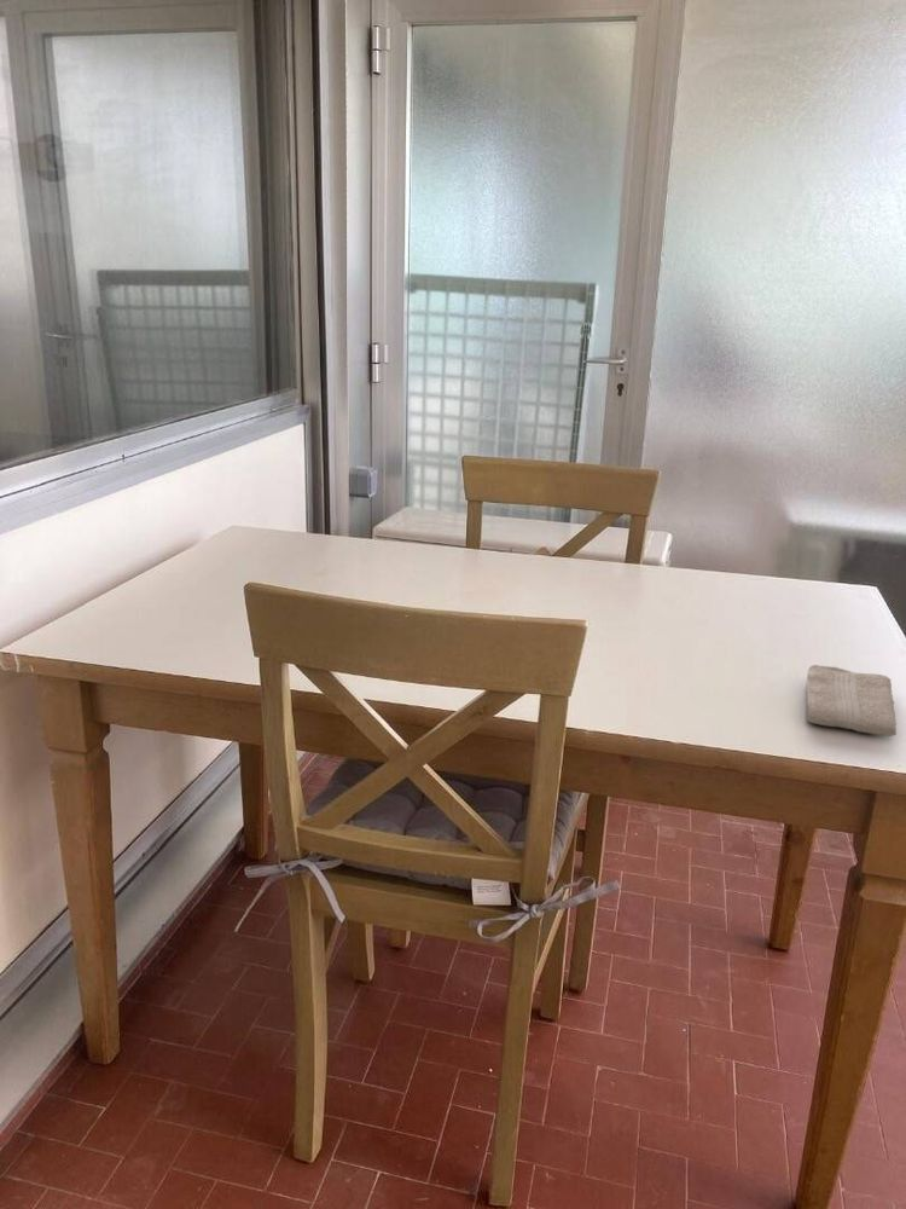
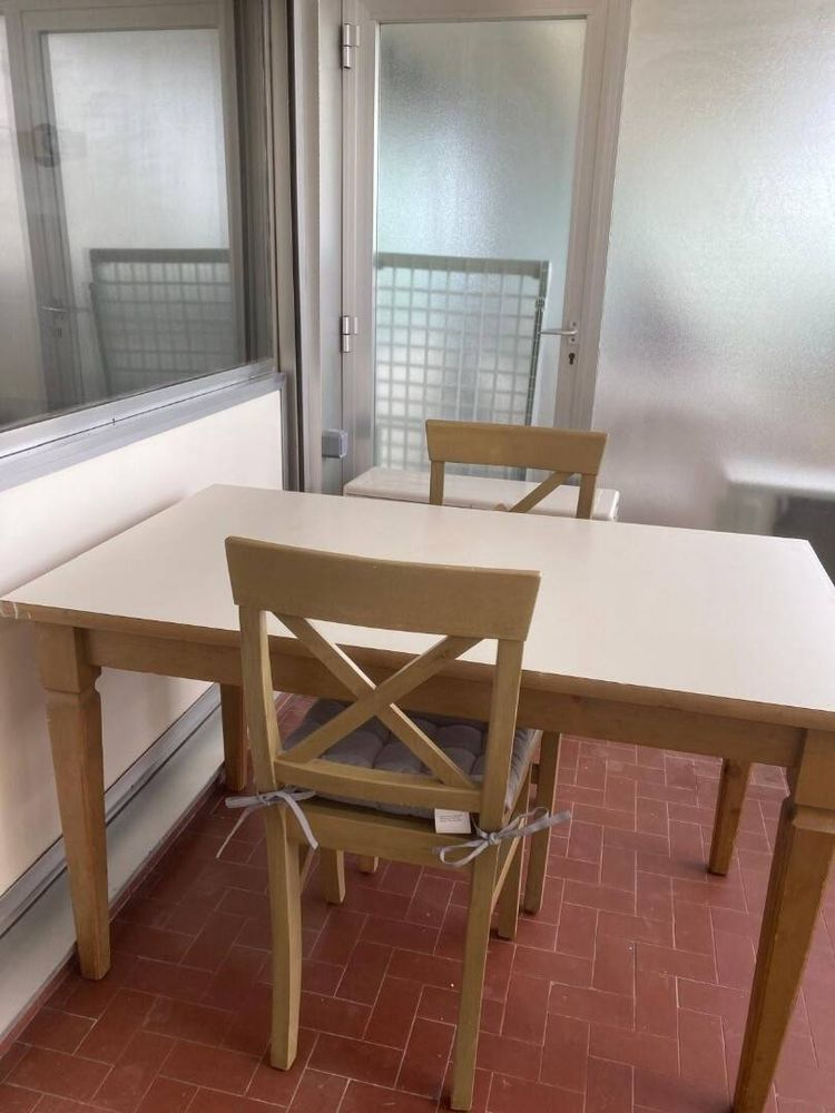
- washcloth (849, 696)
